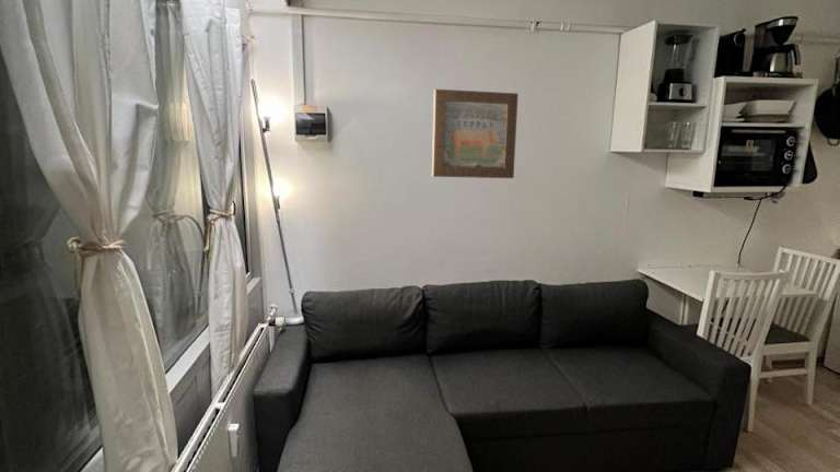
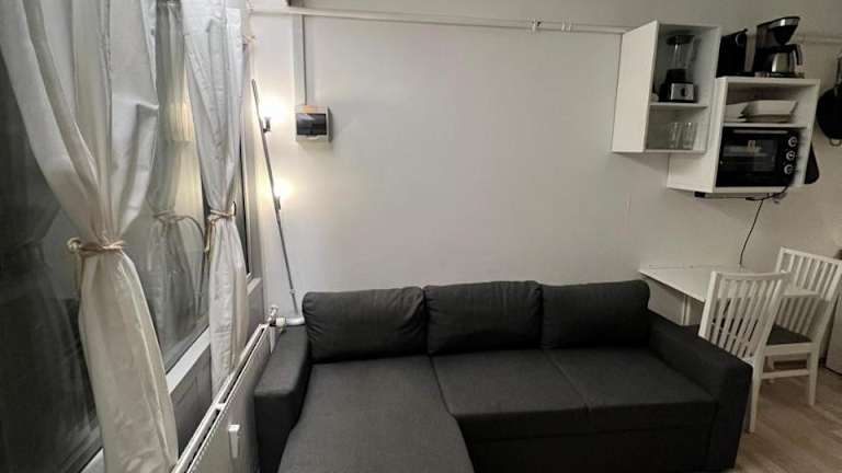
- wall art (474, 134)
